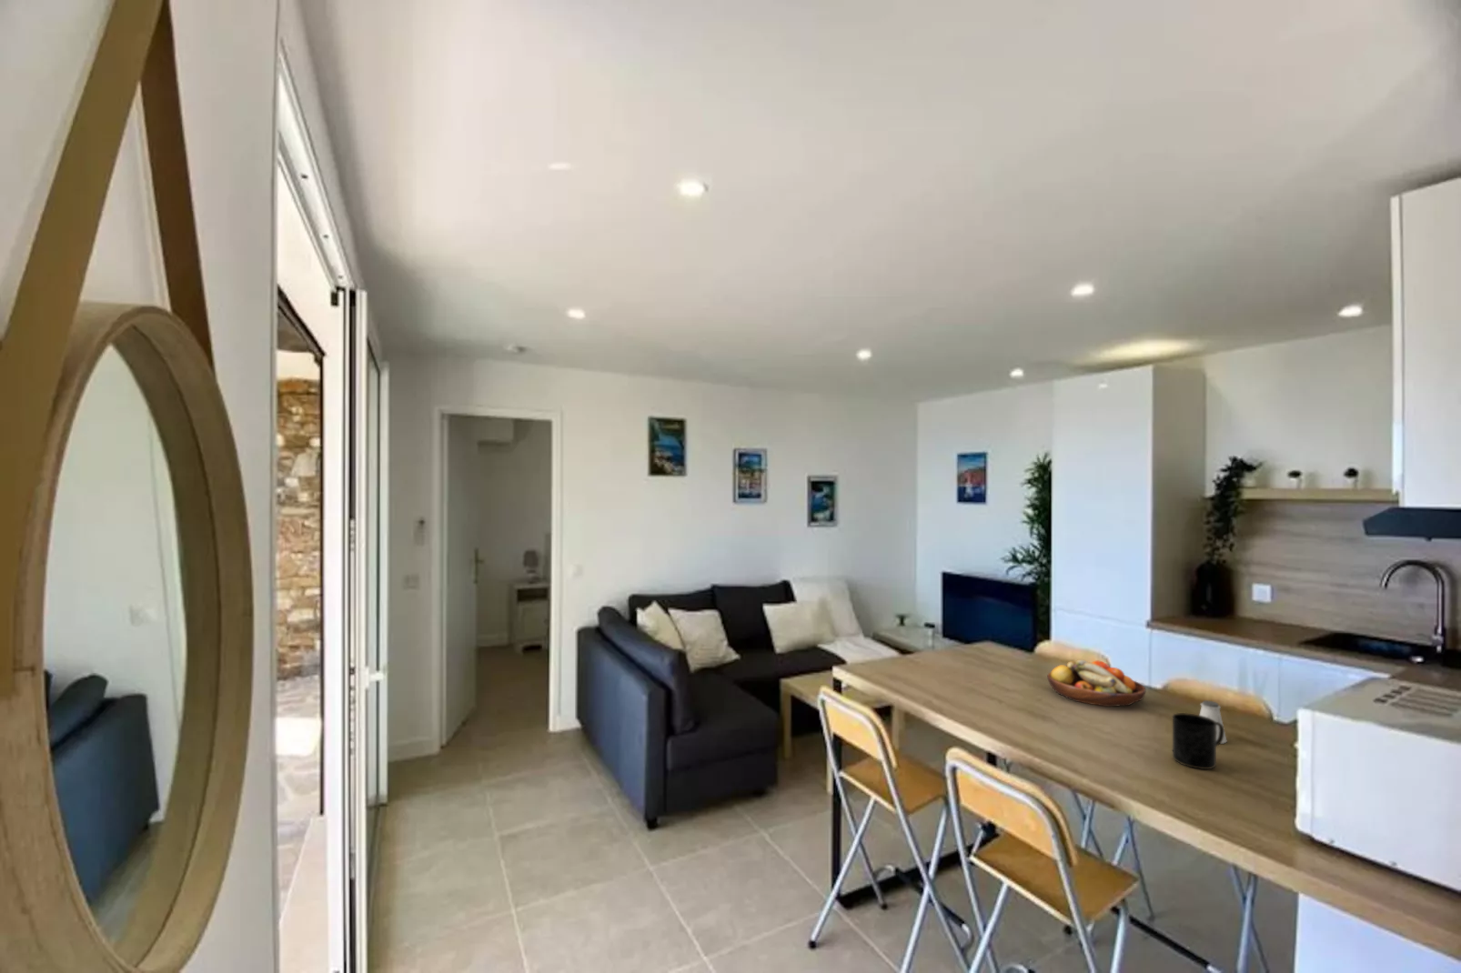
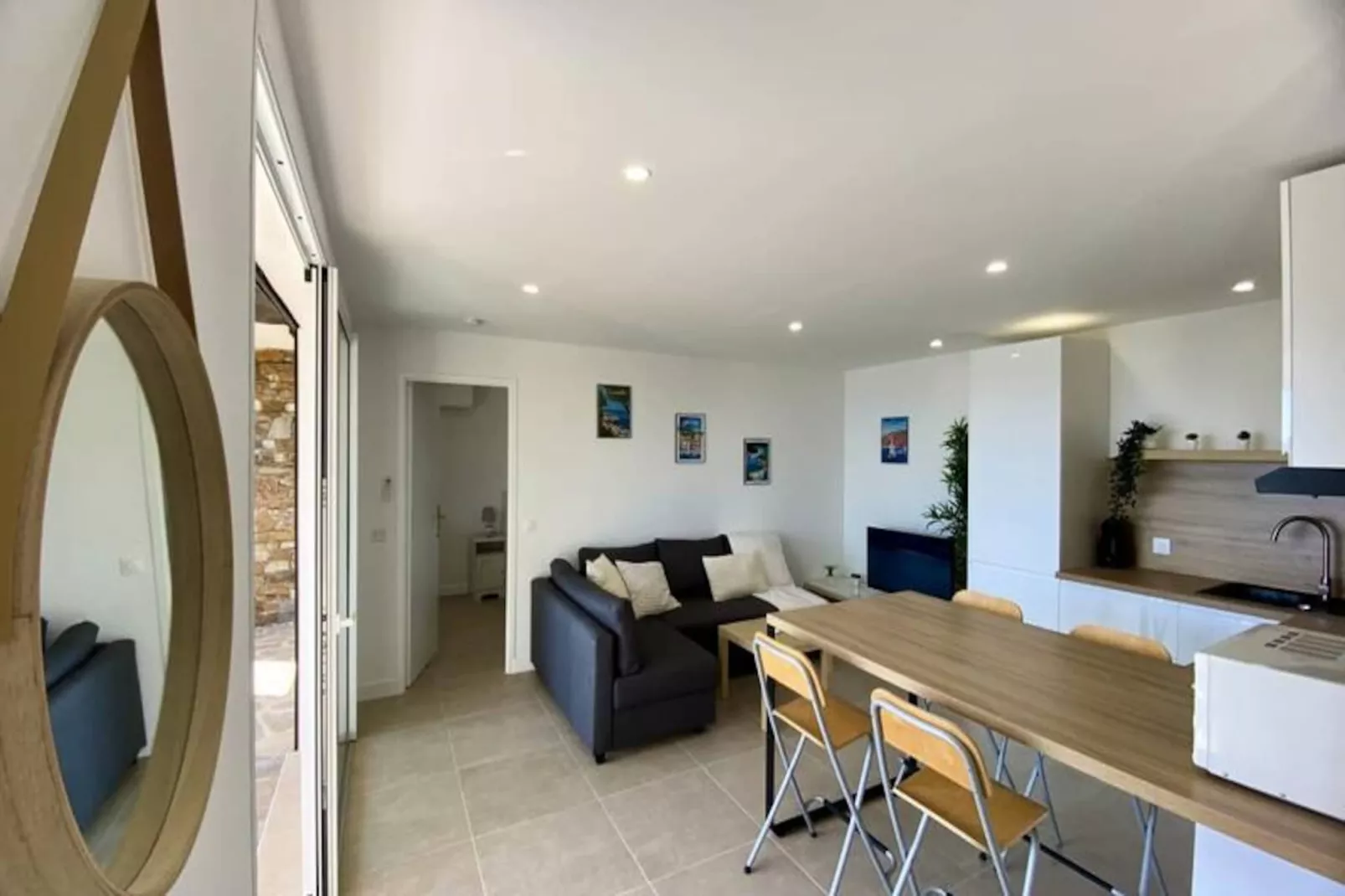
- fruit bowl (1095, 678)
- mug (1199, 741)
- saltshaker (1210, 719)
